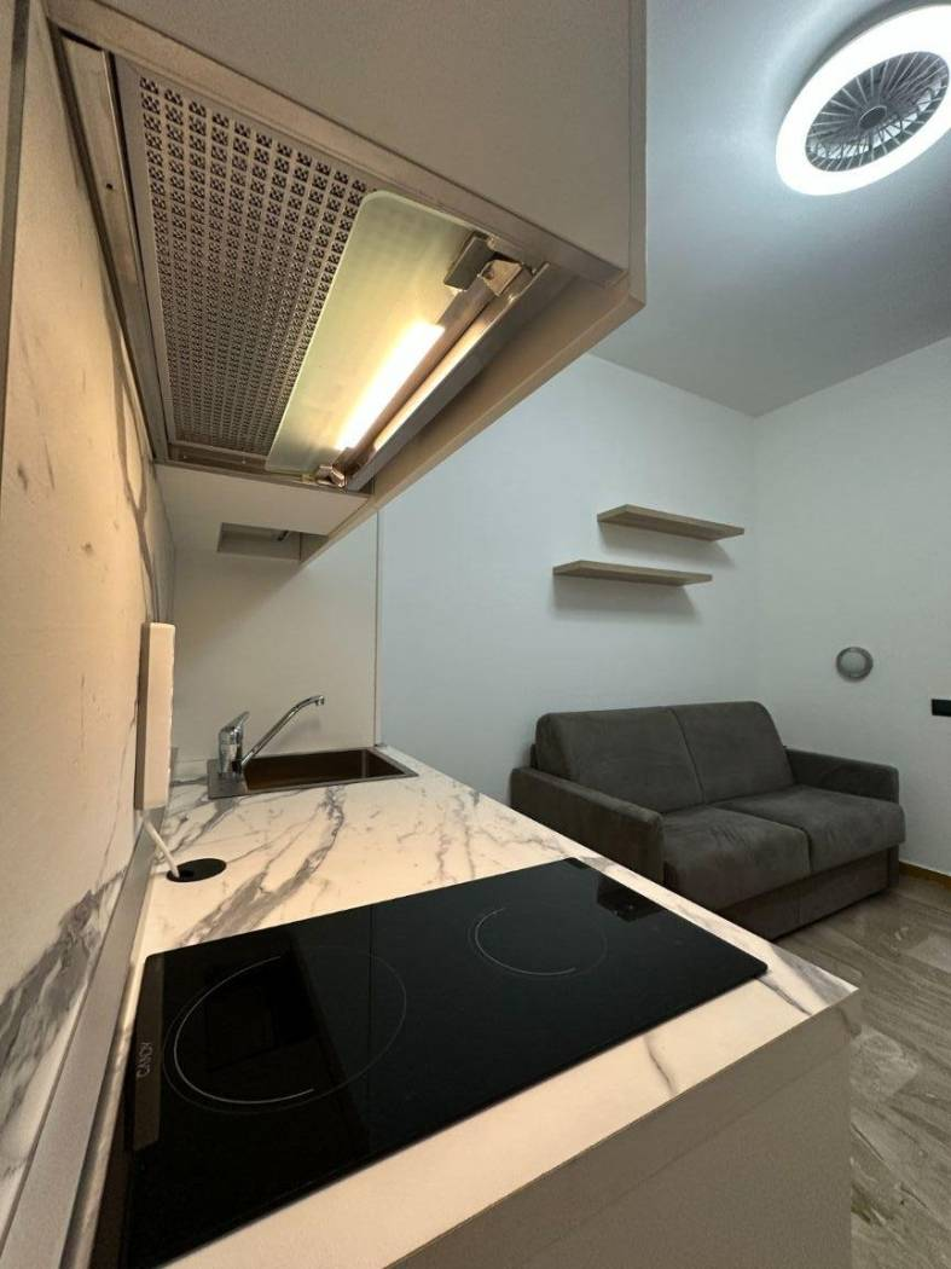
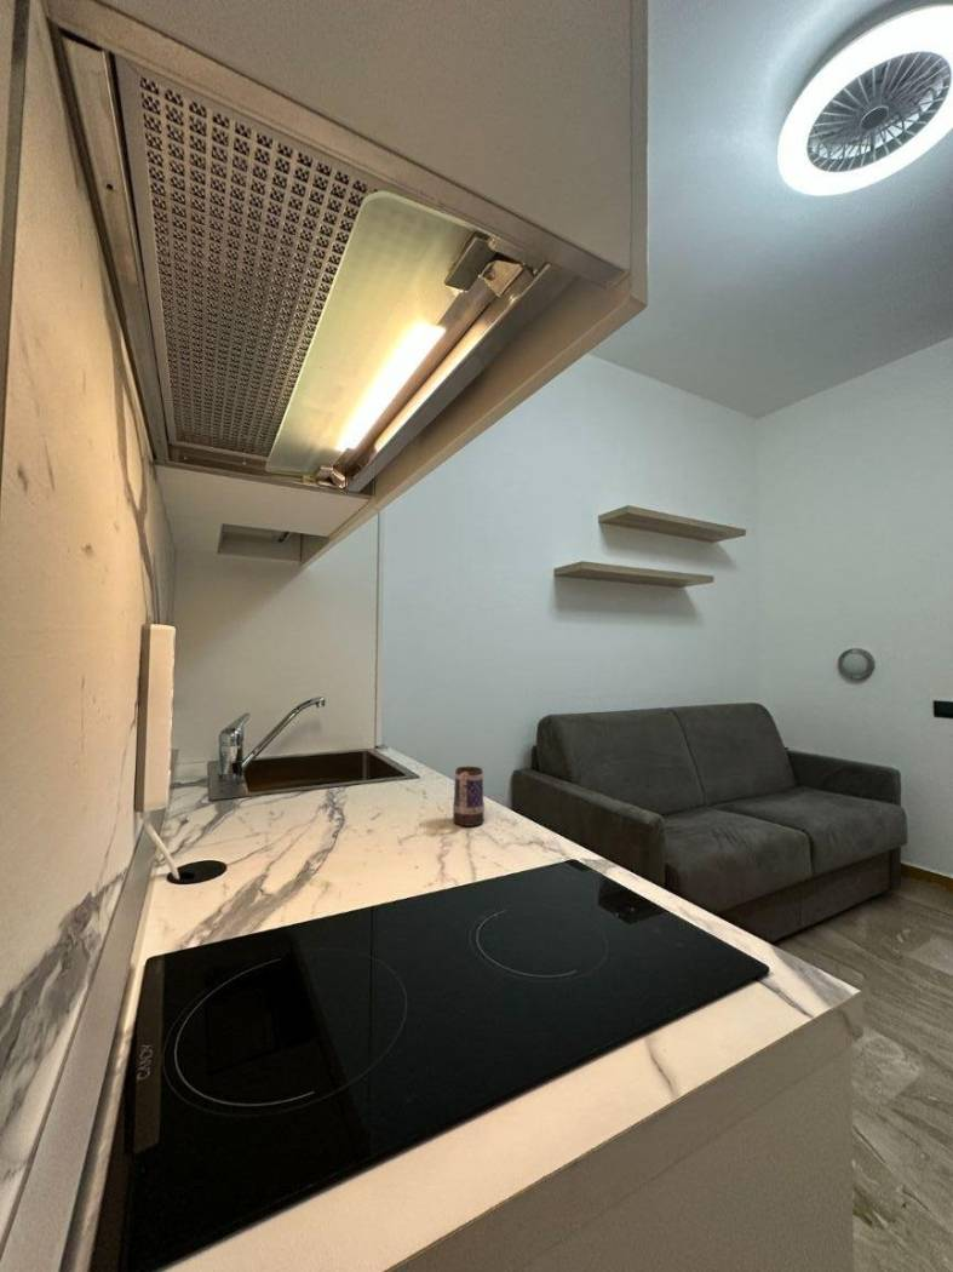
+ mug (466, 796)
